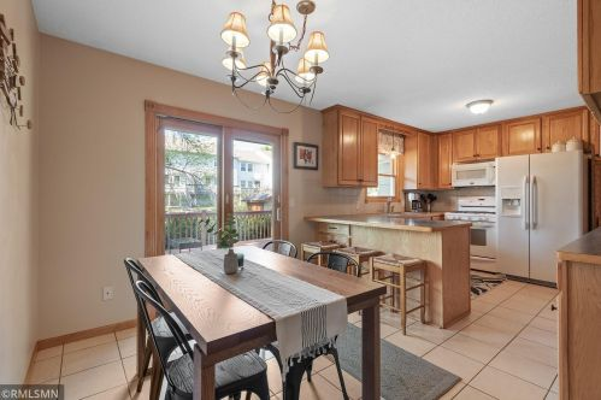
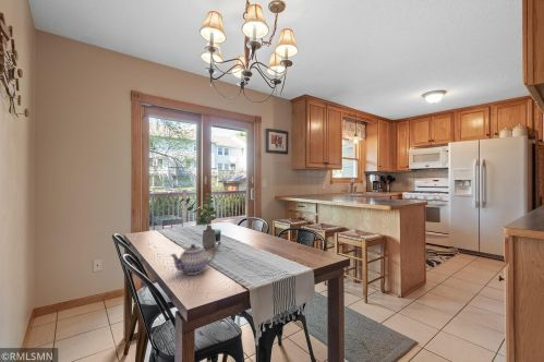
+ teapot (193, 257)
